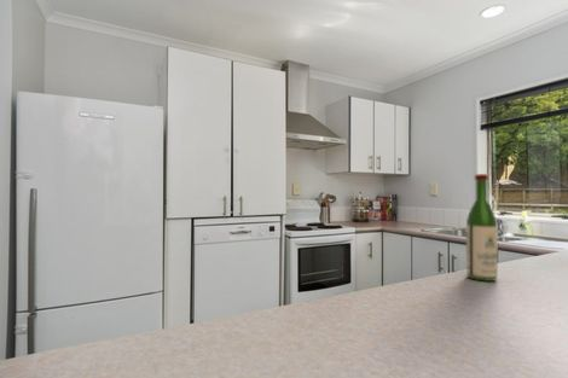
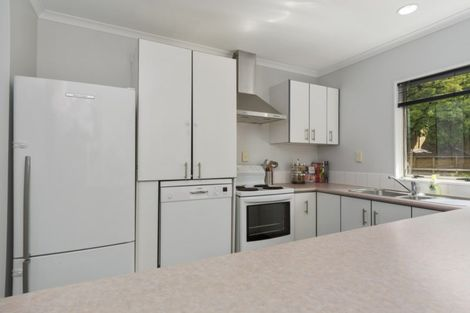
- wine bottle (481, 226)
